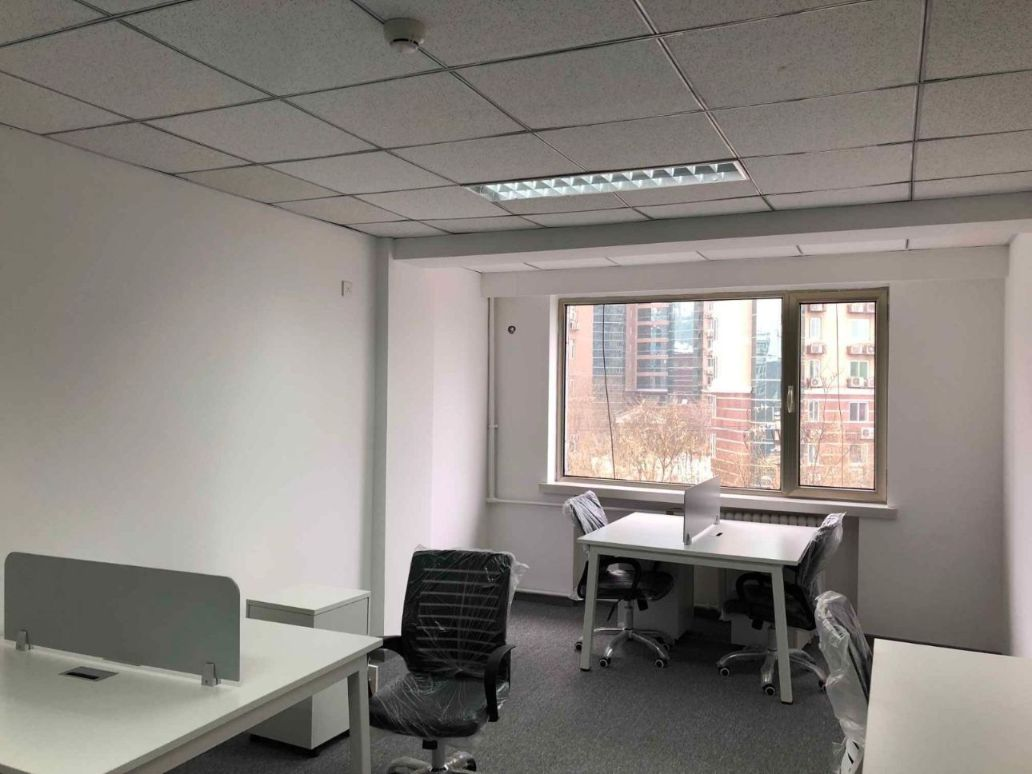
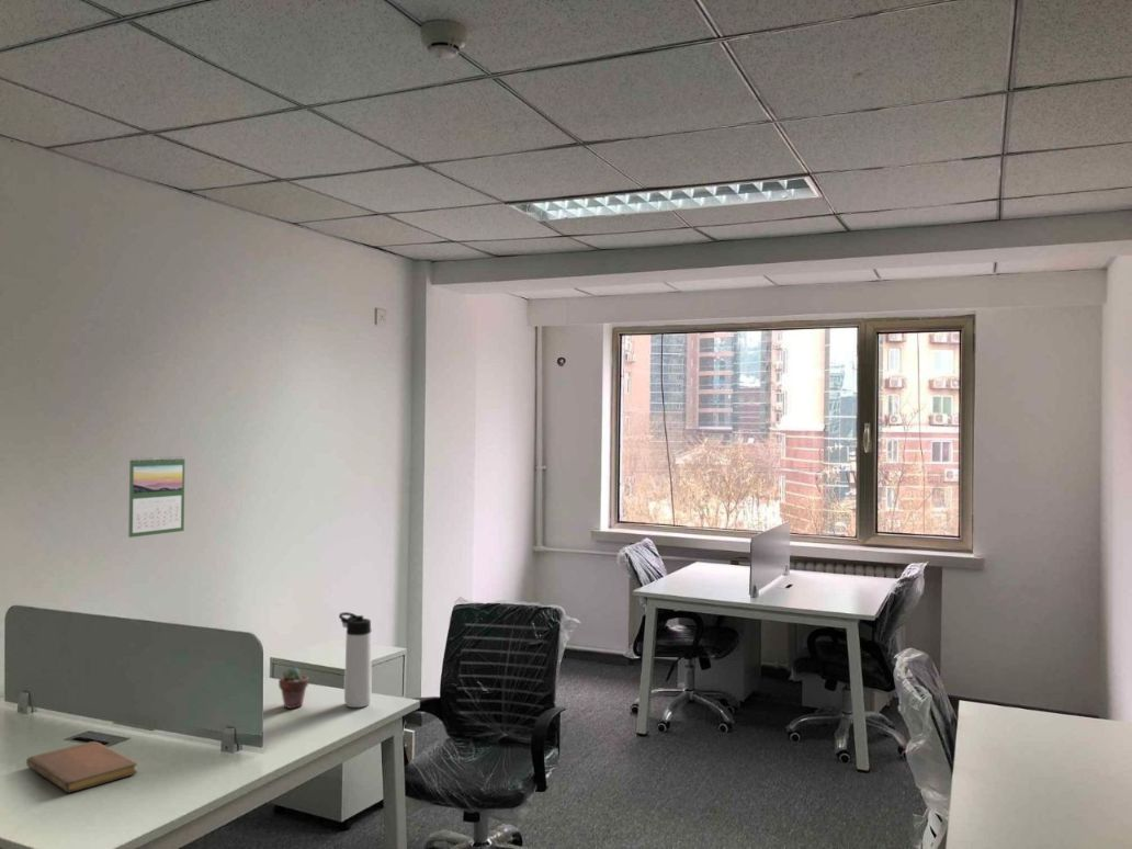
+ thermos bottle (353, 658)
+ potted succulent (293, 686)
+ calendar (157, 495)
+ notebook (81, 765)
